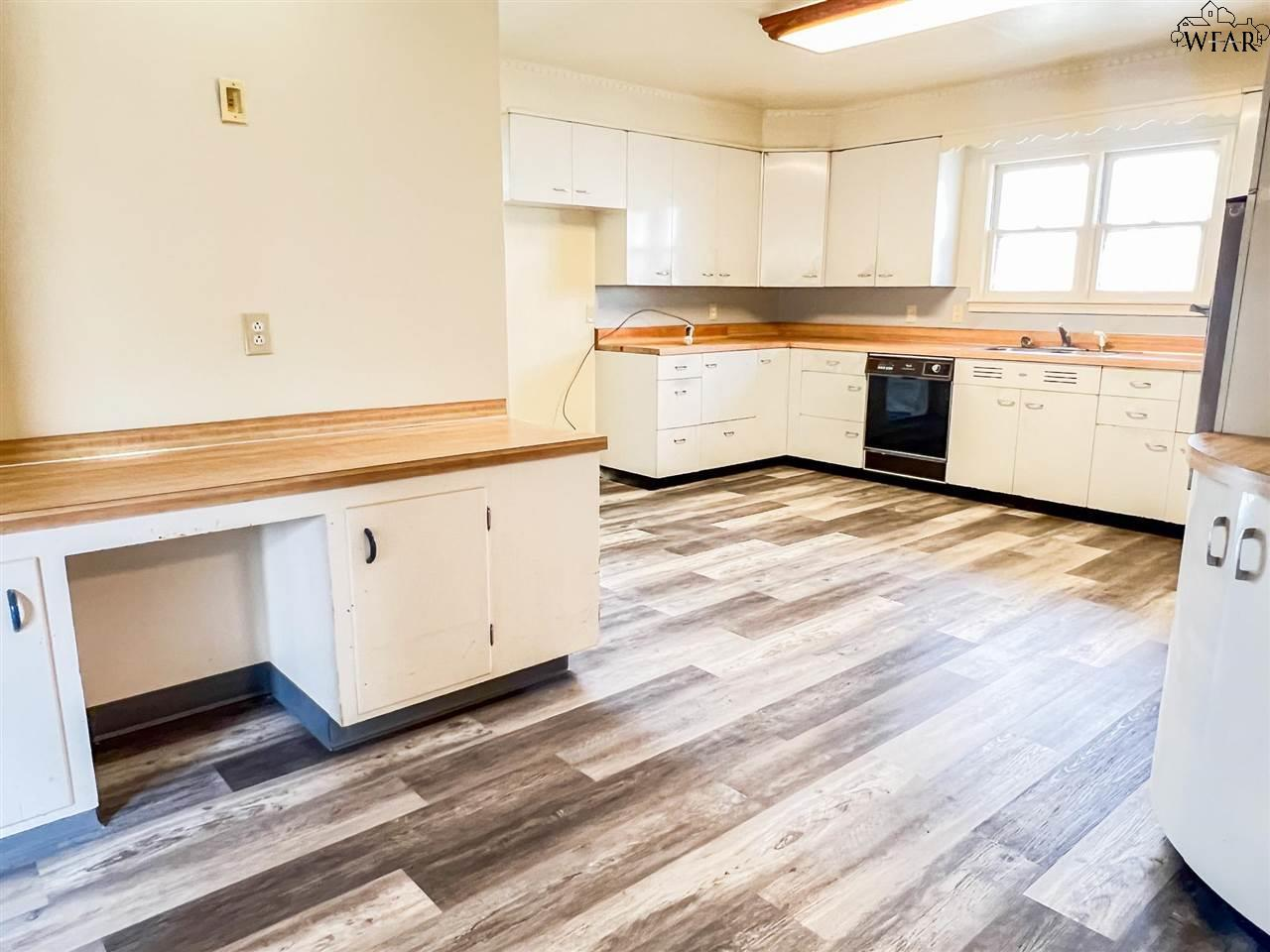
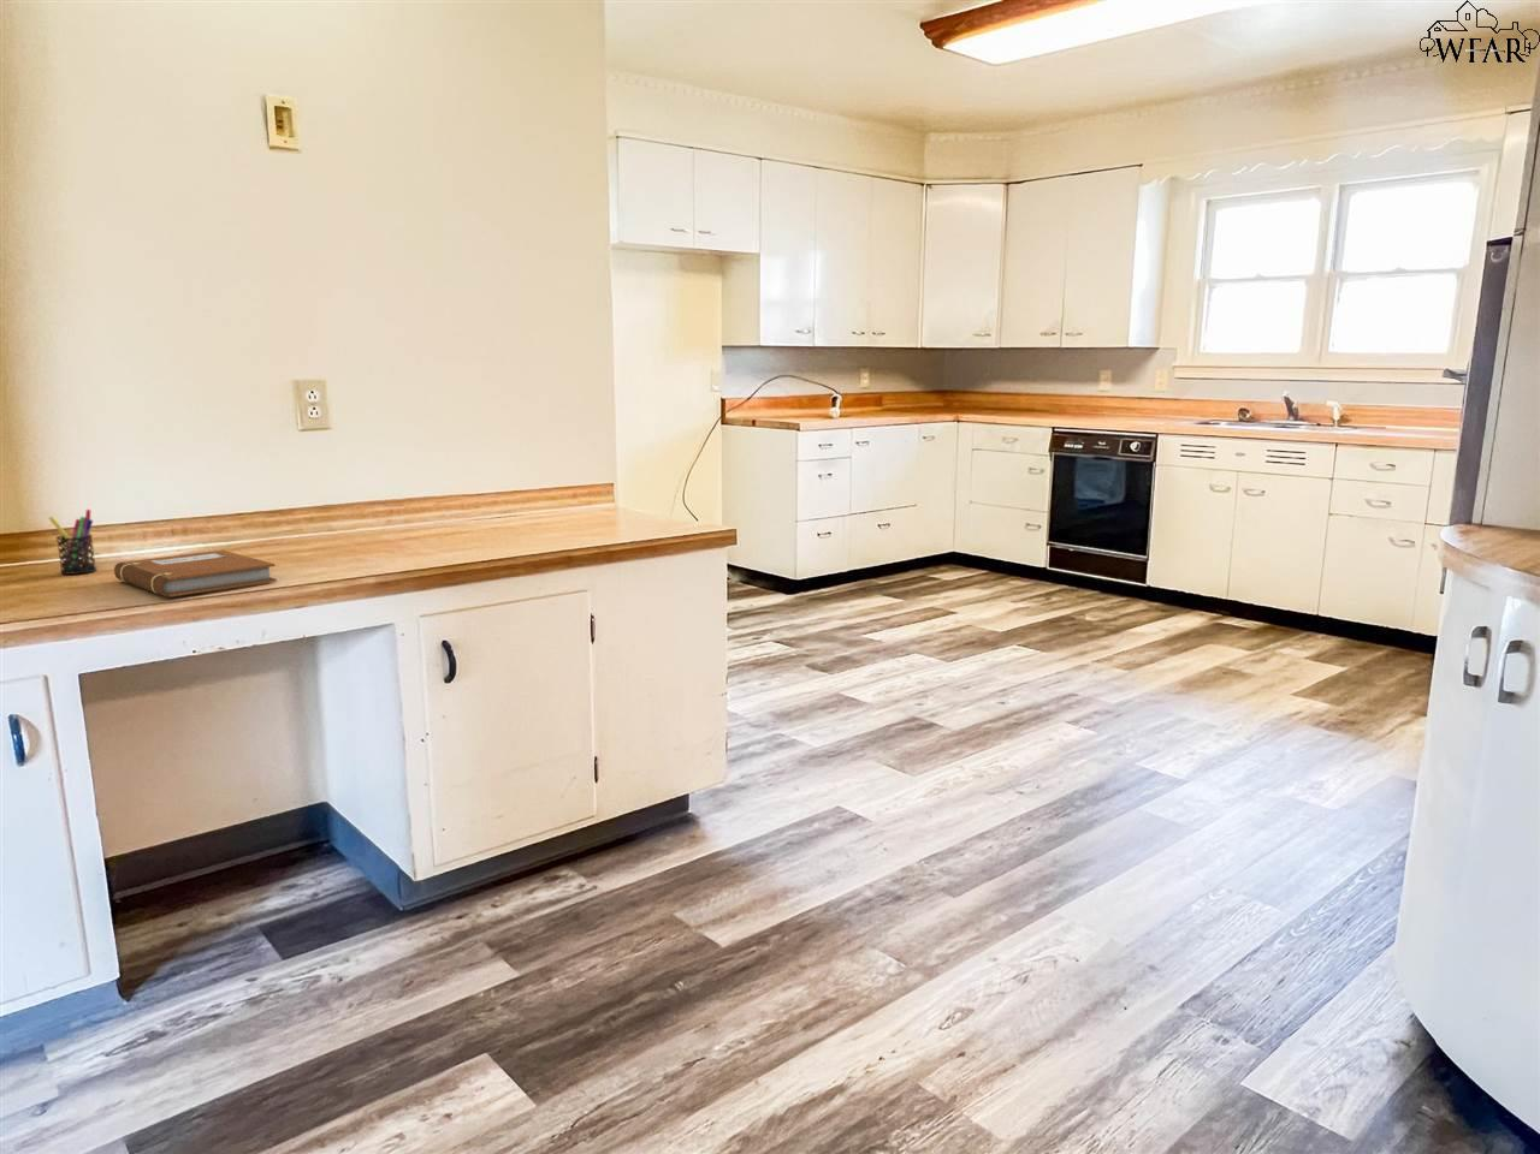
+ notebook (193, 571)
+ pen holder (78, 539)
